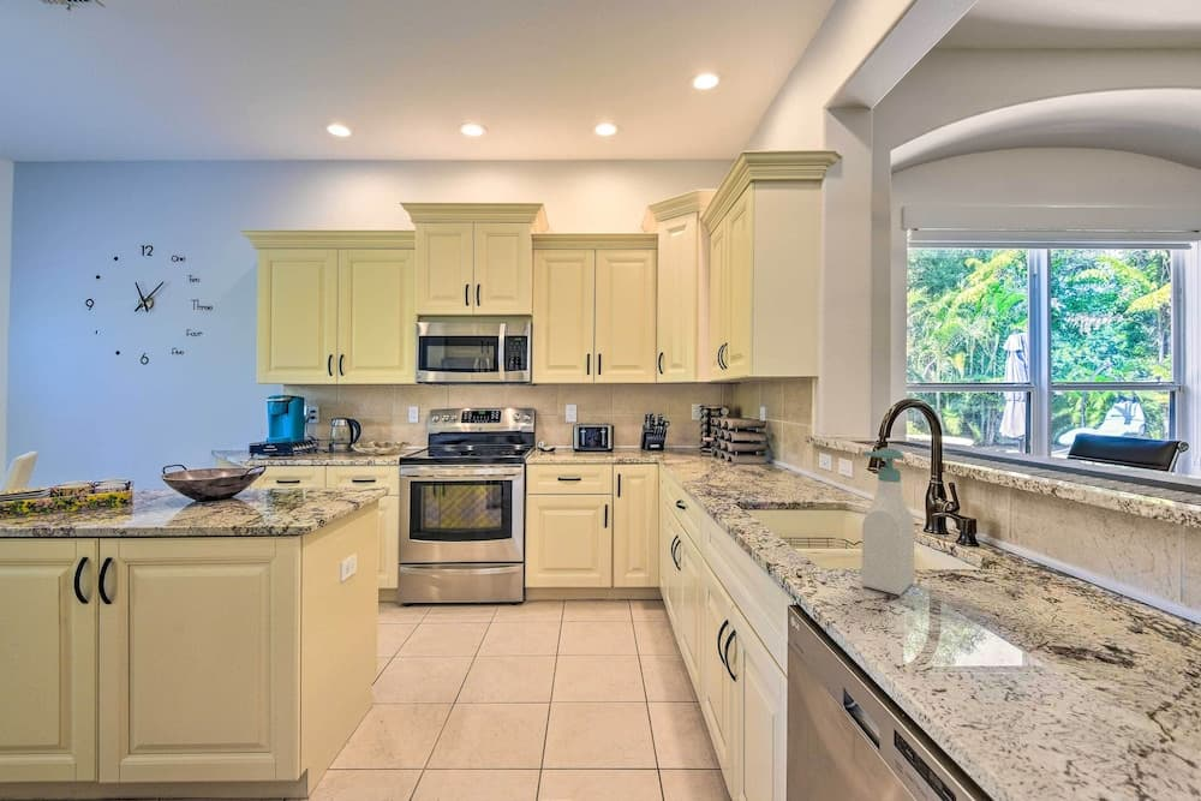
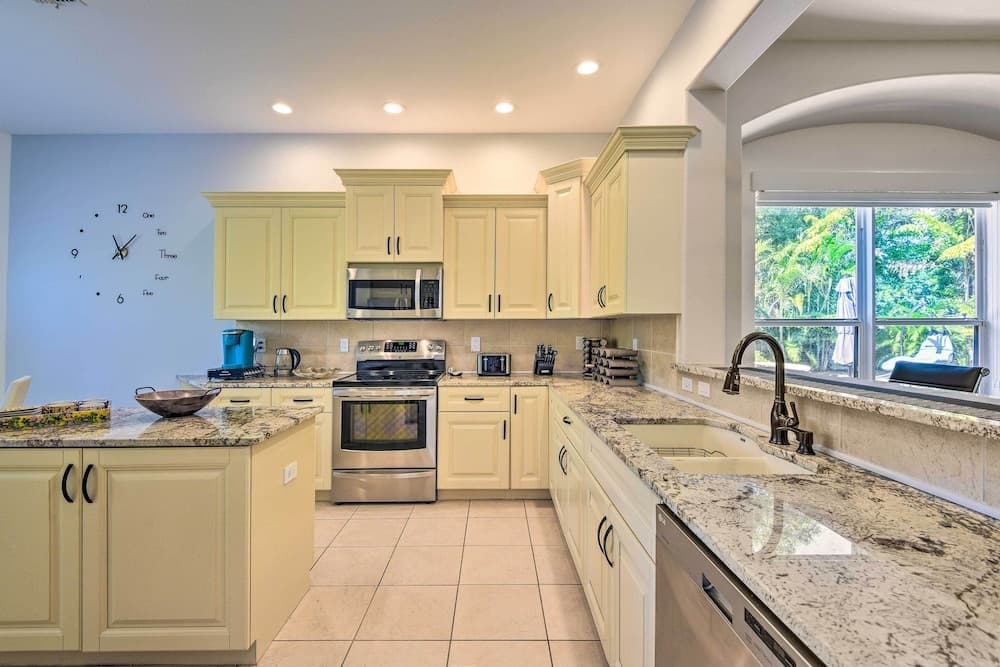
- soap bottle (884, 514)
